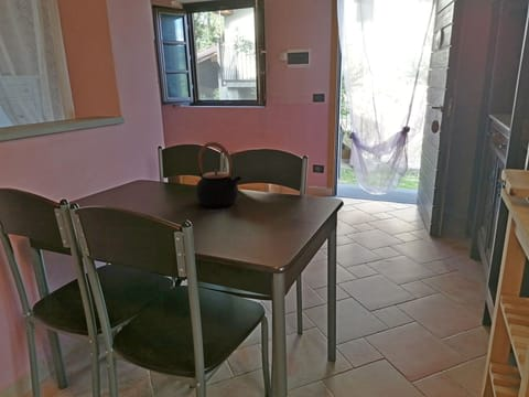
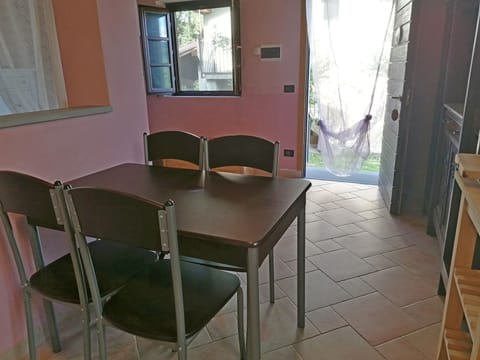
- teapot (218, 173)
